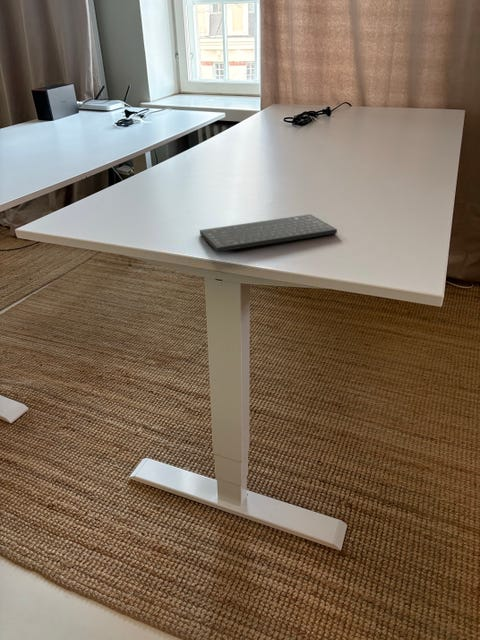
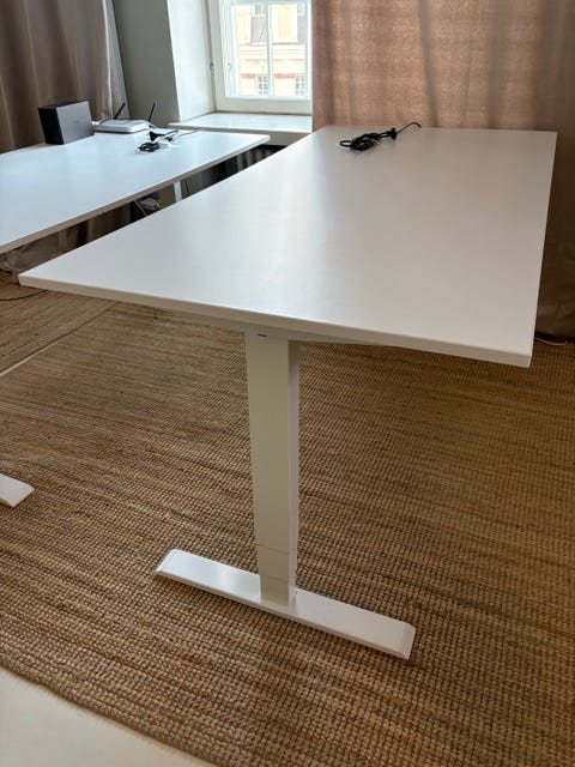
- keyboard (267, 231)
